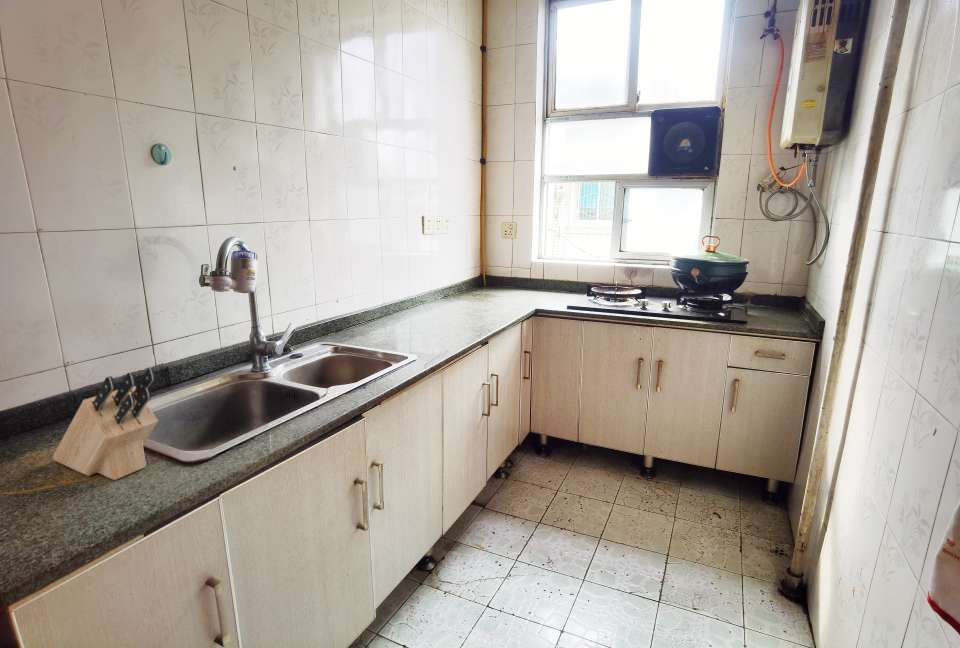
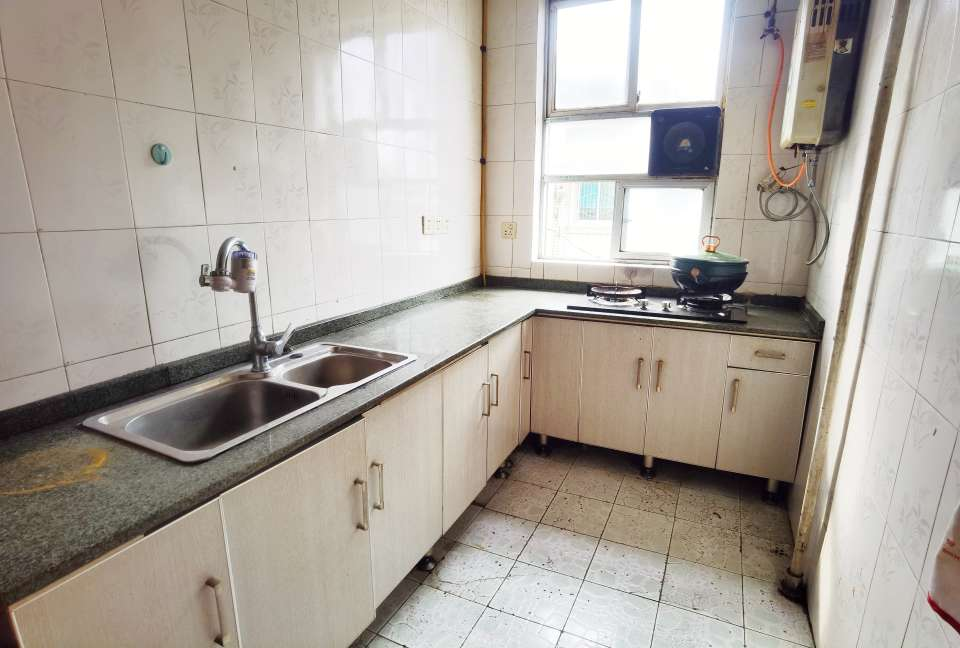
- knife block (105, 415)
